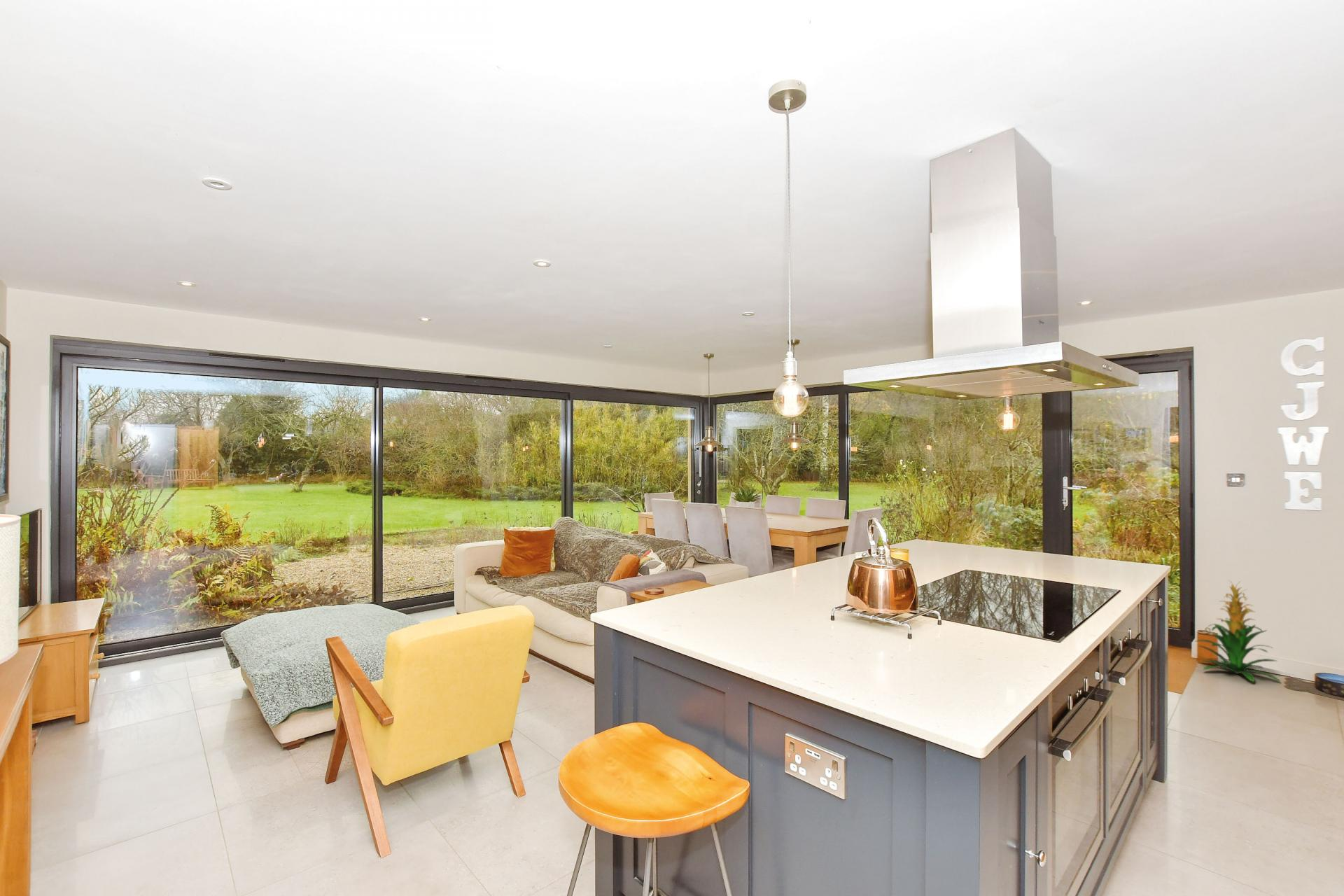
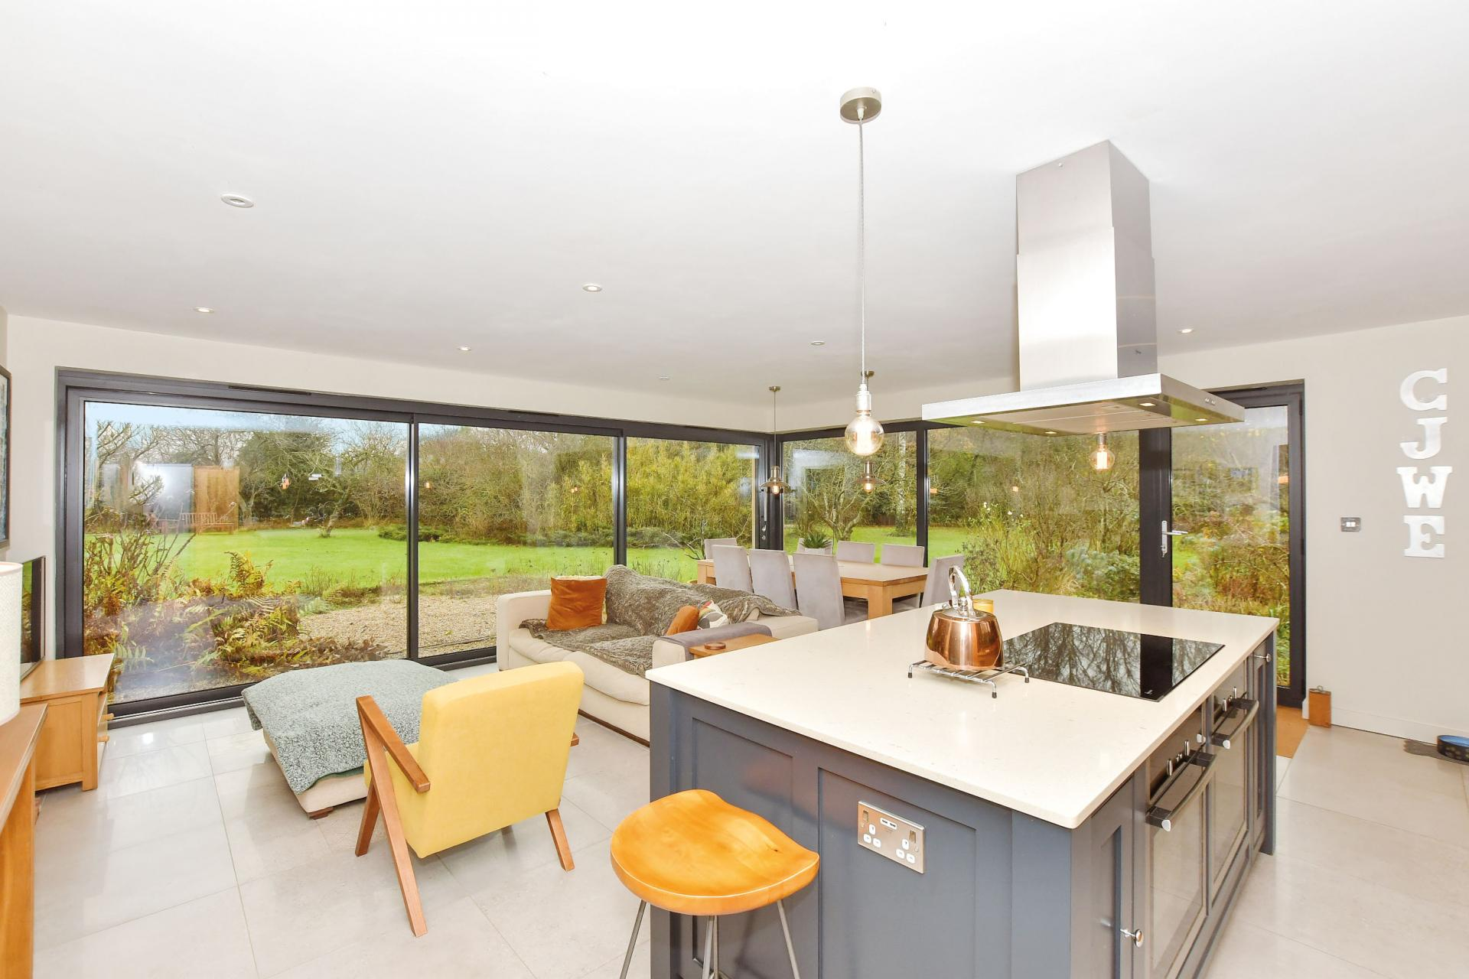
- indoor plant (1236, 626)
